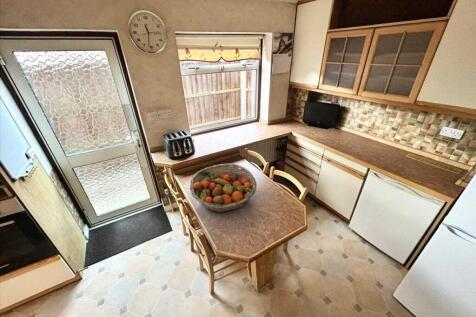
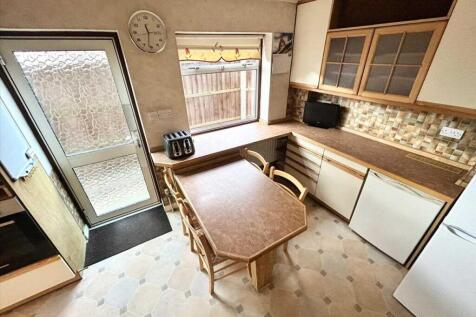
- fruit basket (223, 187)
